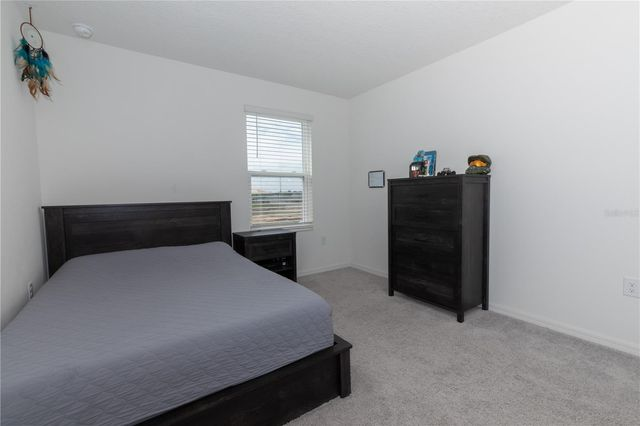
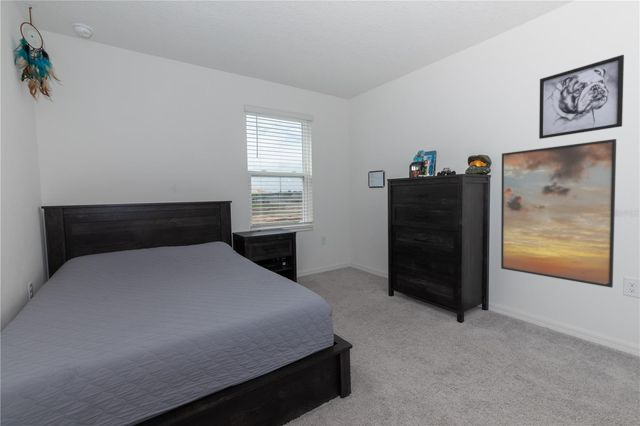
+ wall art (577, 100)
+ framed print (550, 212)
